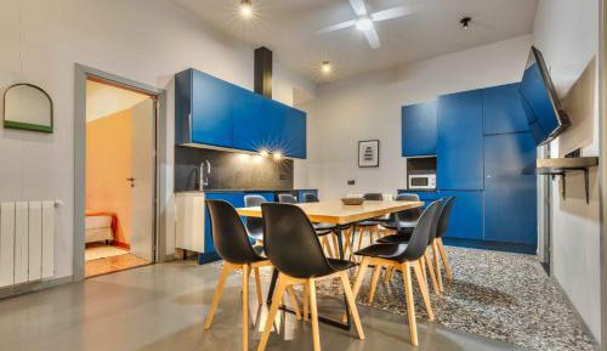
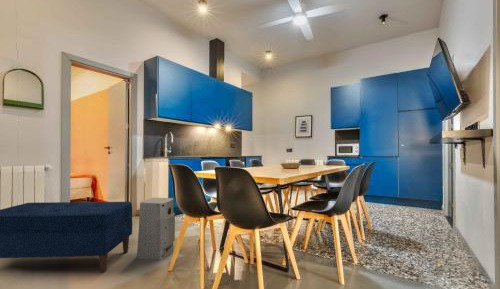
+ bench (61, 235)
+ air purifier (156, 227)
